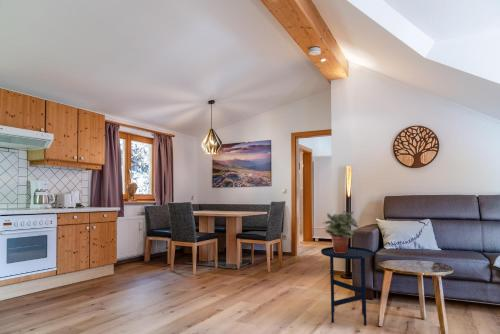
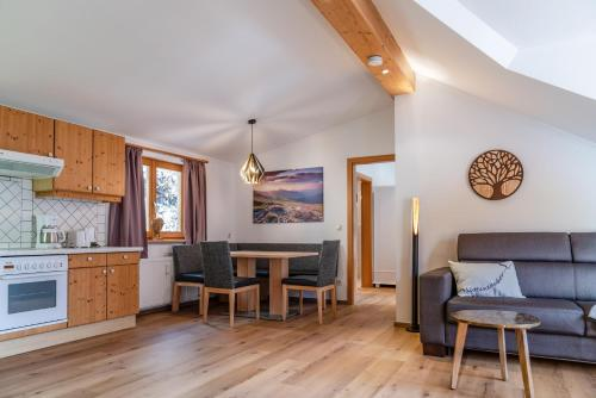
- potted plant (340, 231)
- side table (347, 284)
